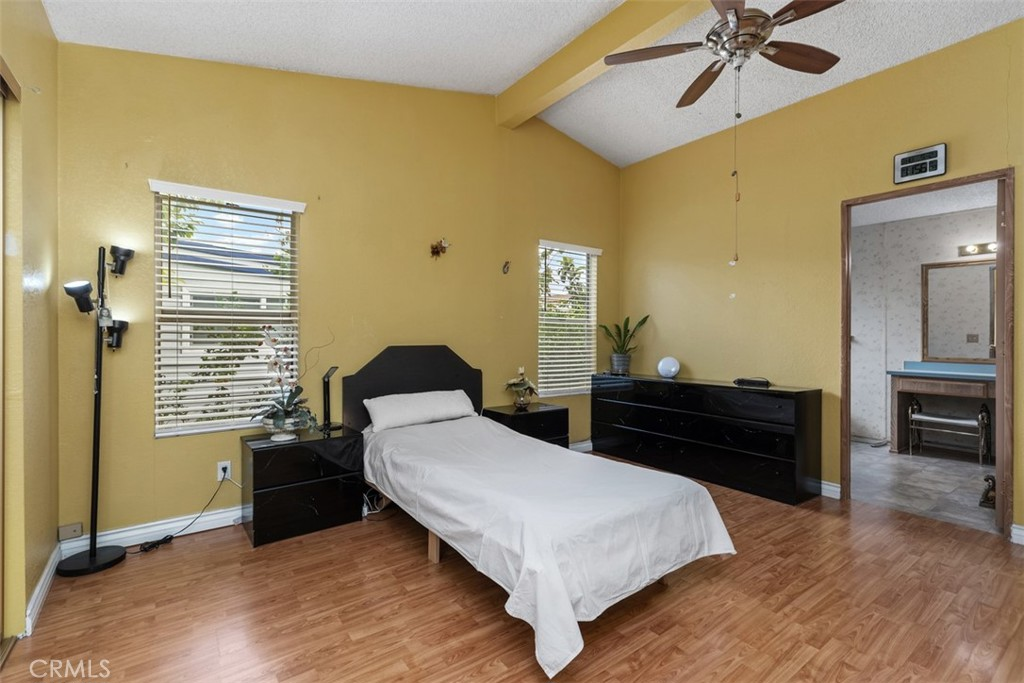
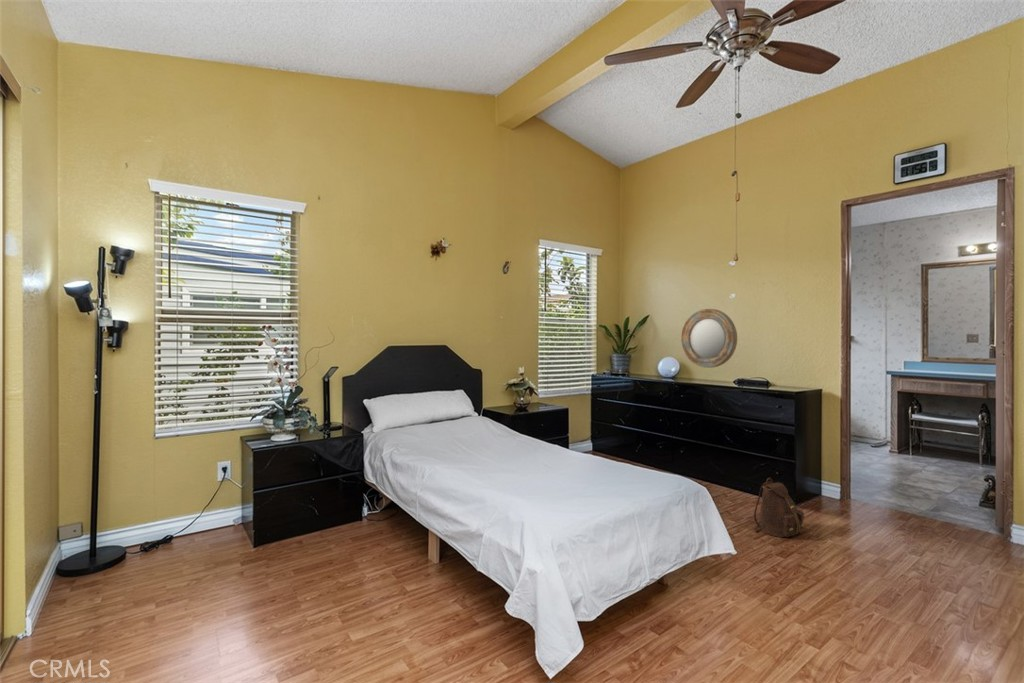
+ backpack (778, 505)
+ home mirror (707, 338)
